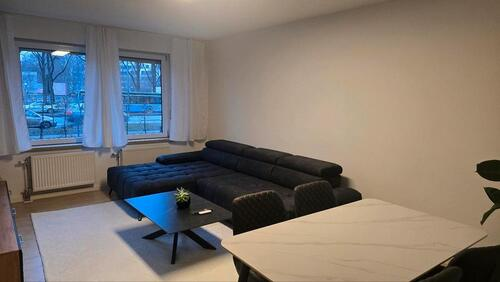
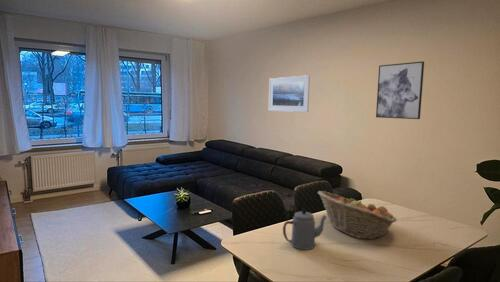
+ fruit basket (354, 211)
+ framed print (287, 94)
+ wall art (398, 91)
+ teapot (305, 227)
